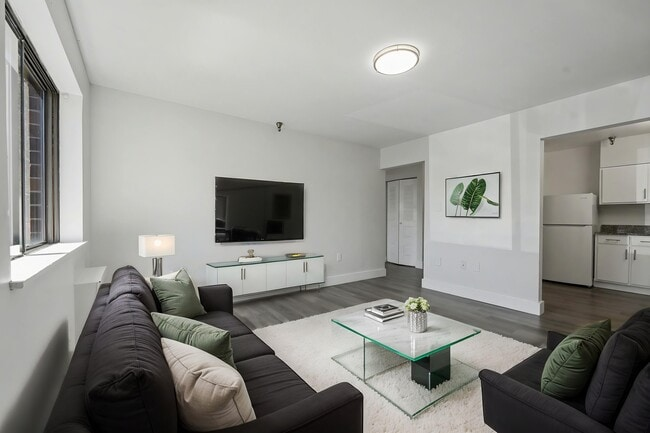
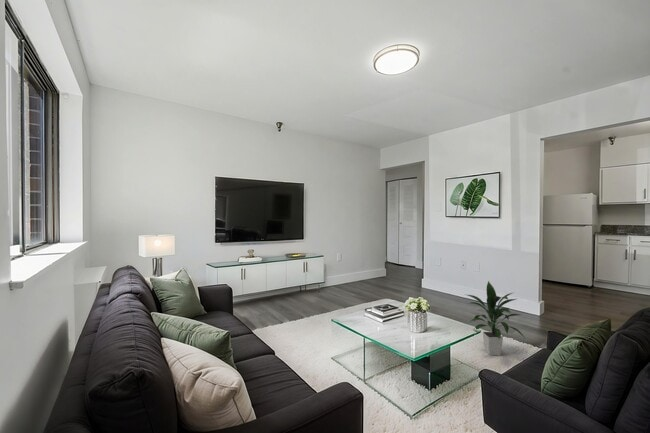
+ indoor plant (495, 319)
